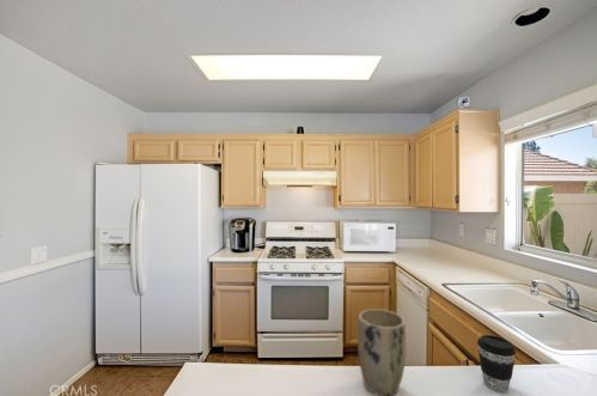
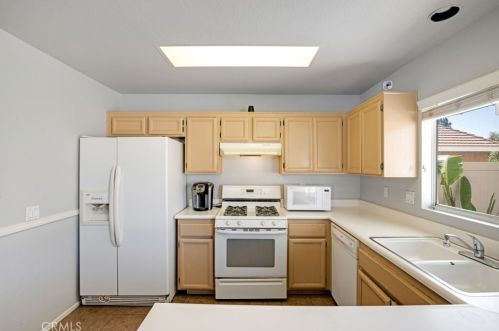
- plant pot (380, 351)
- coffee cup (495, 363)
